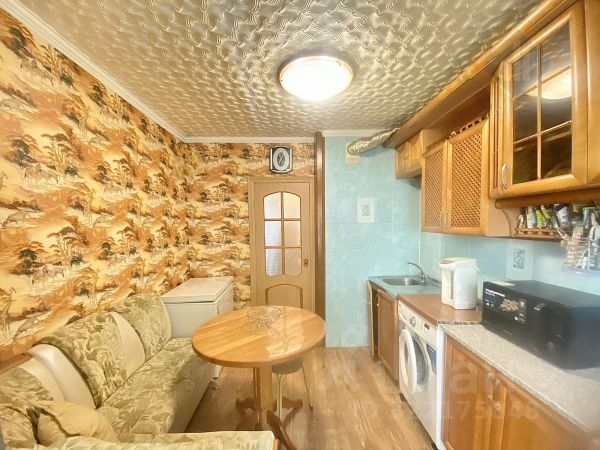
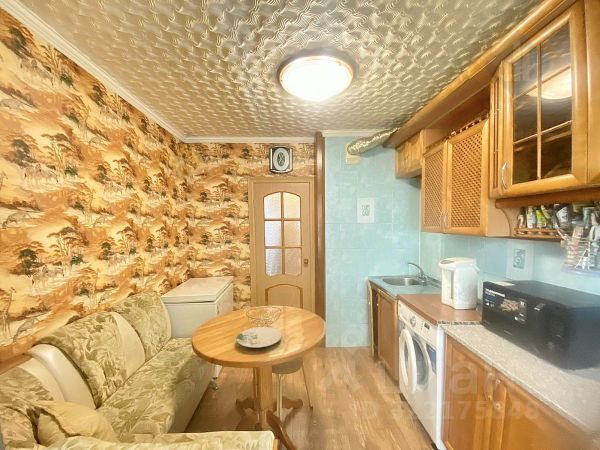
+ plate (259, 339)
